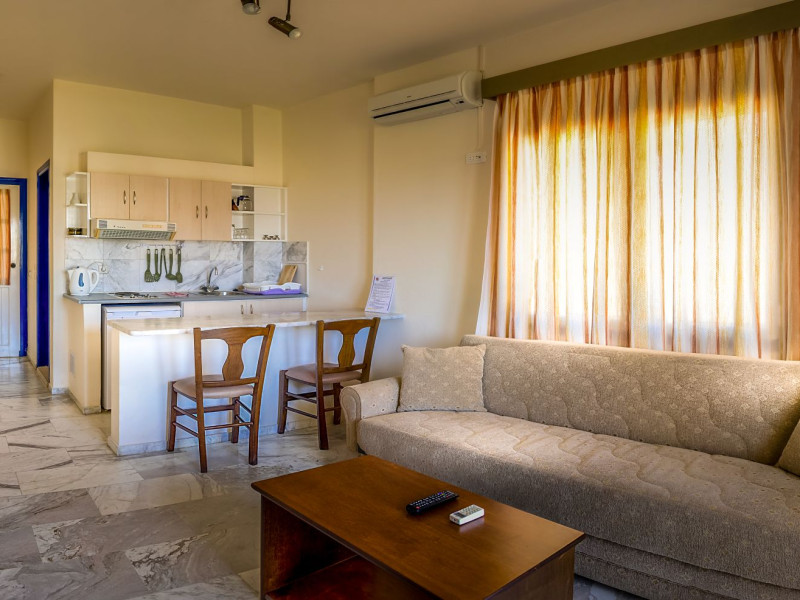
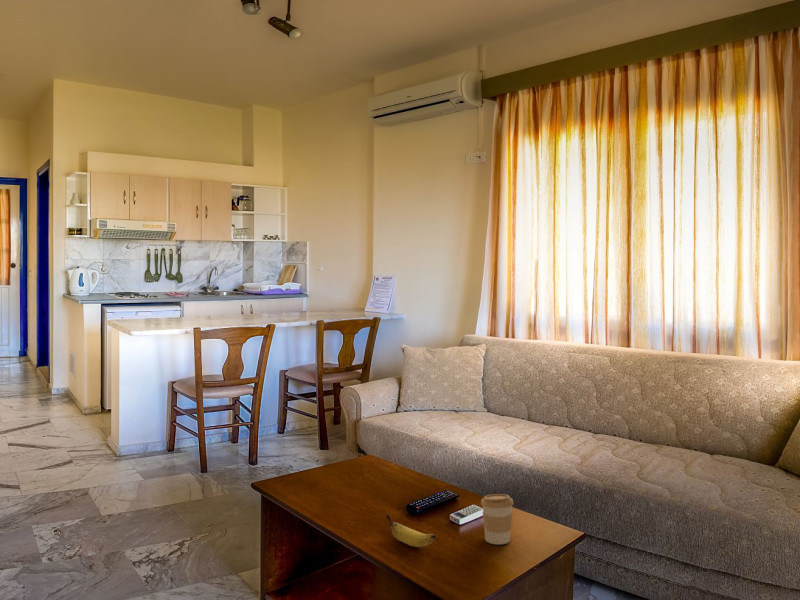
+ banana (410, 533)
+ coffee cup (497, 517)
